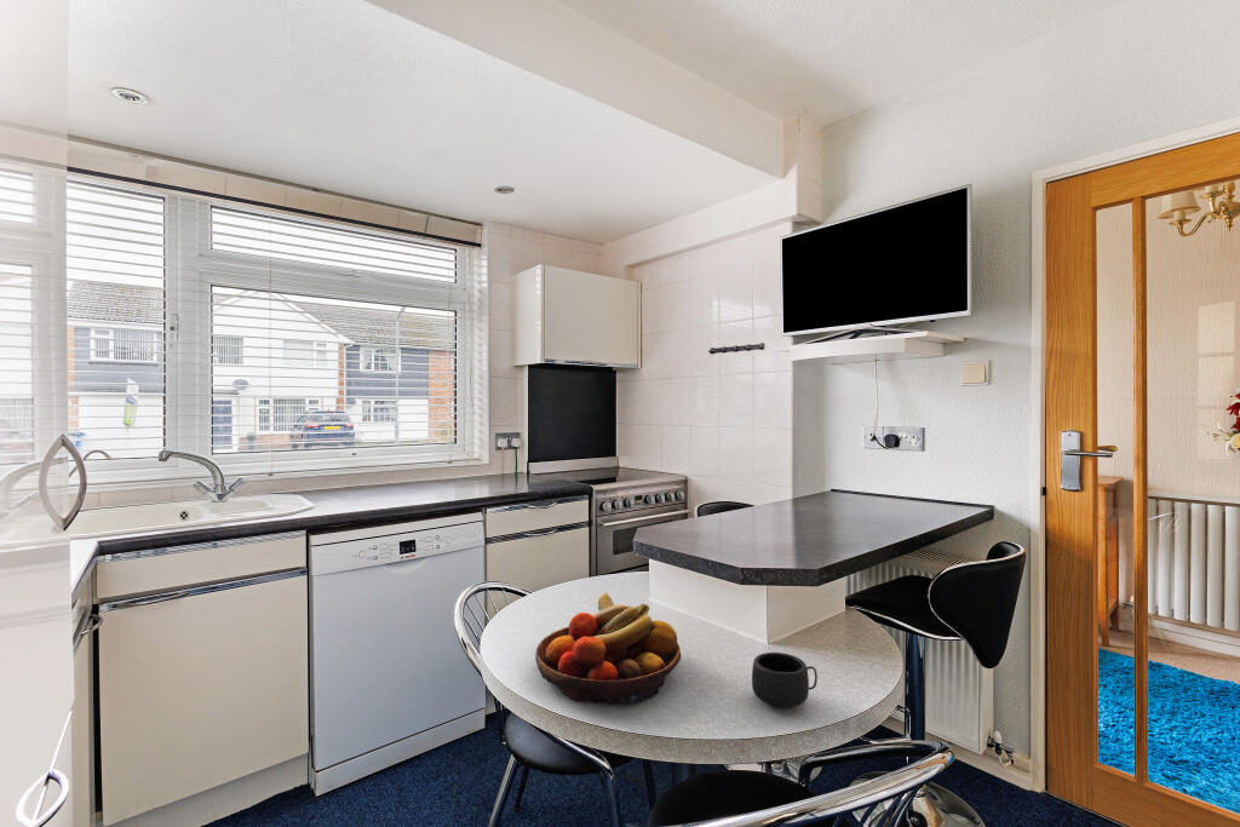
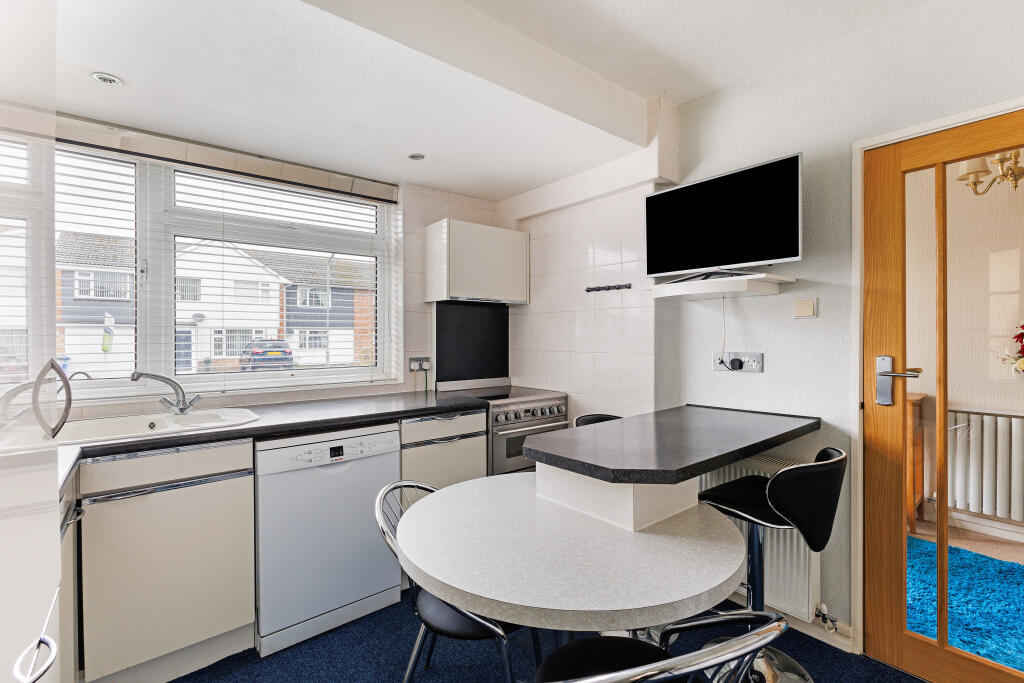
- mug (785, 680)
- fruit bowl (607, 641)
